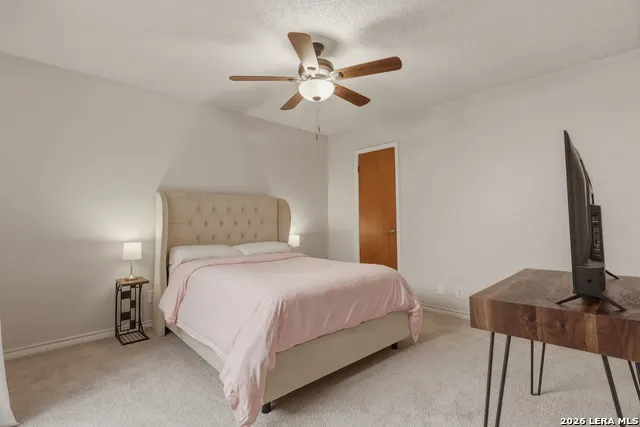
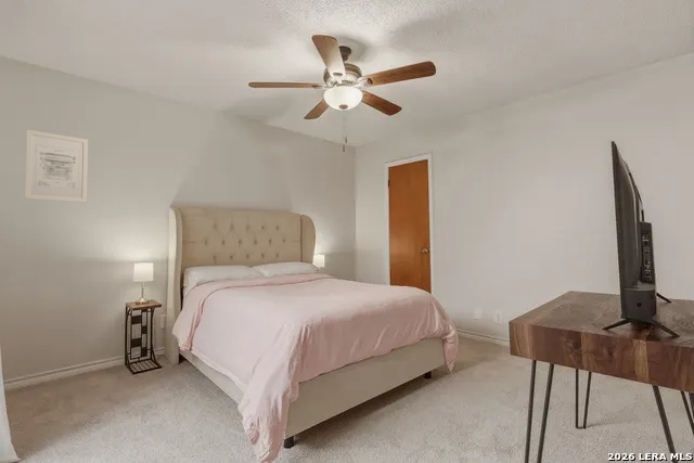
+ wall art (57, 167)
